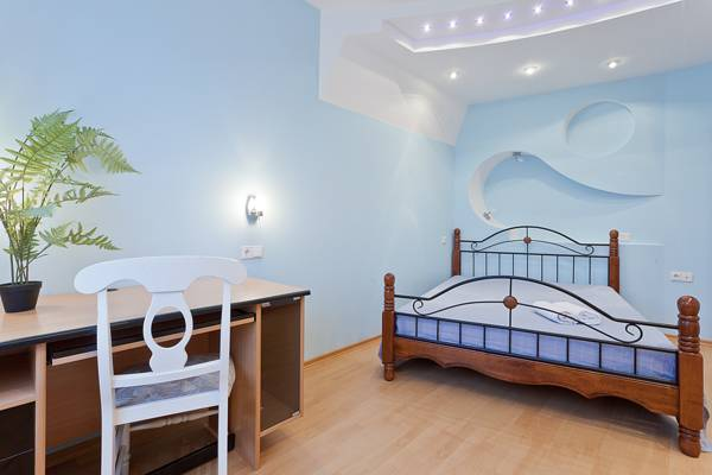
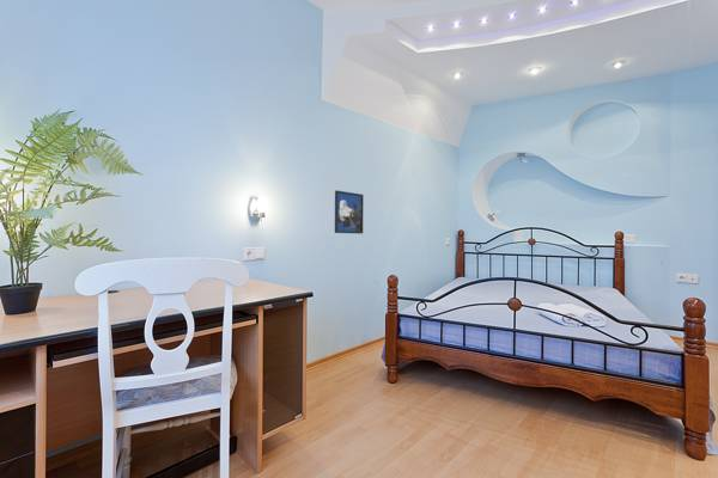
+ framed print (349, 213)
